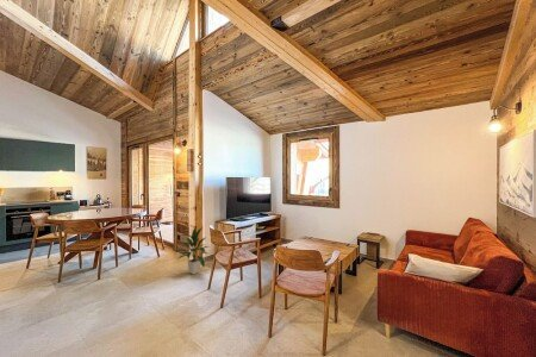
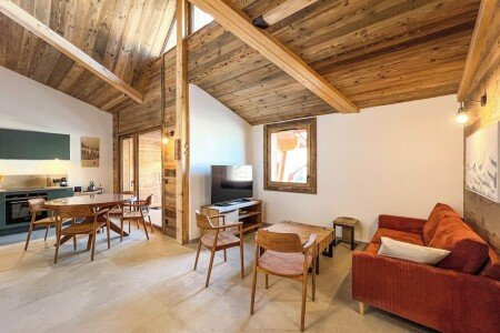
- indoor plant (193, 250)
